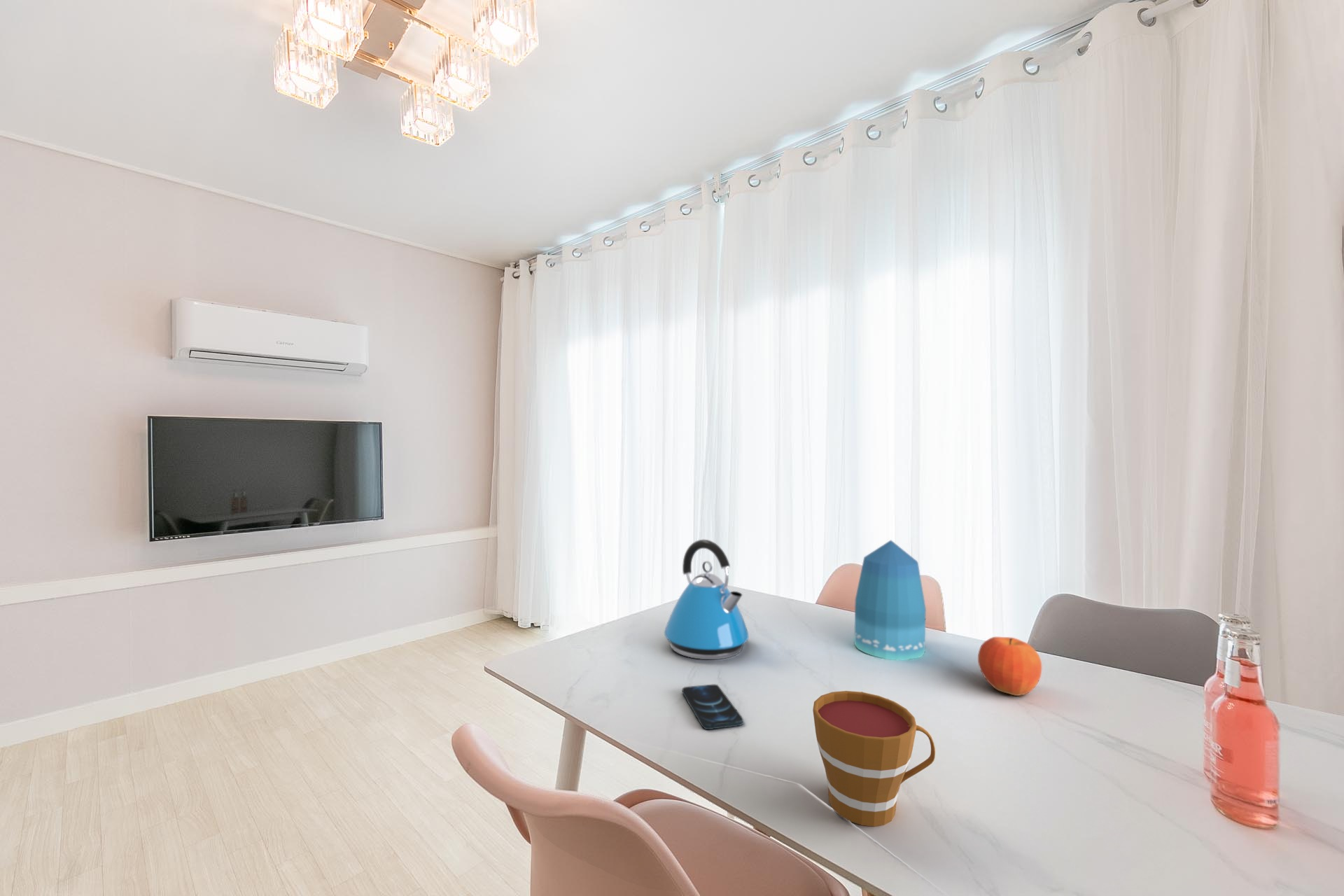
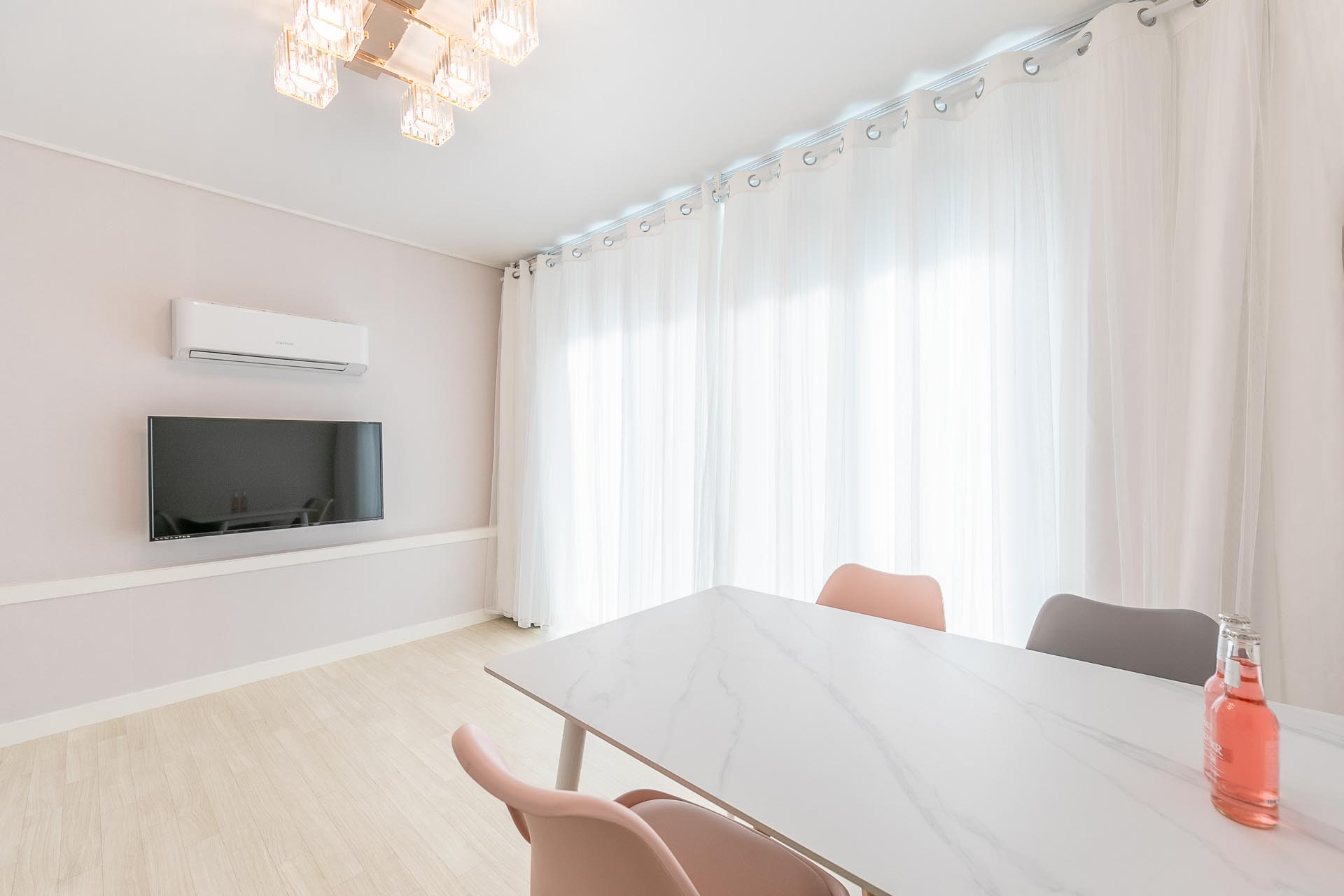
- smartphone (710, 705)
- vase (890, 594)
- fruit (1009, 664)
- kettle (704, 592)
- cup (871, 759)
